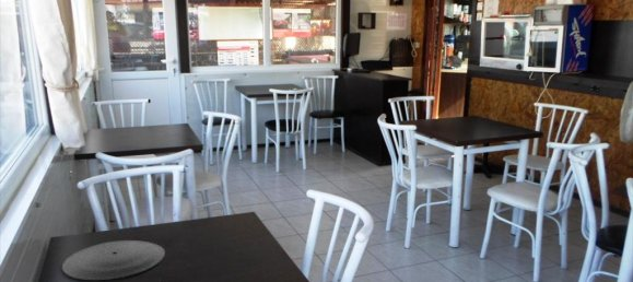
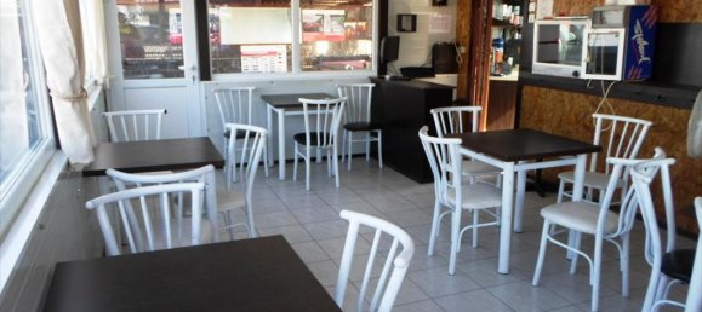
- plate (115, 255)
